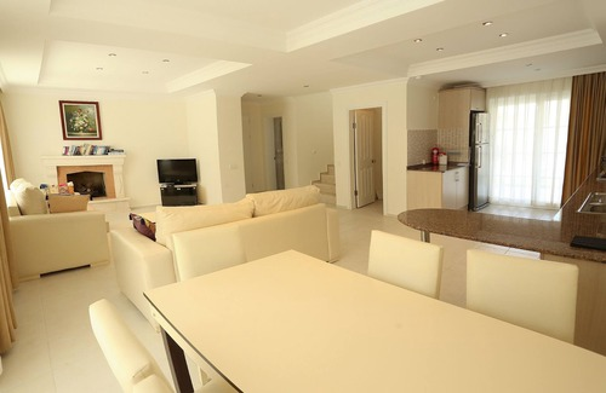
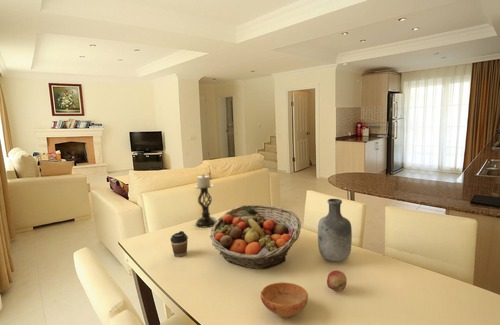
+ bowl (284, 300)
+ fruit (336, 280)
+ vase (334, 229)
+ candle holder (204, 199)
+ coffee cup (179, 243)
+ fruit basket (254, 234)
